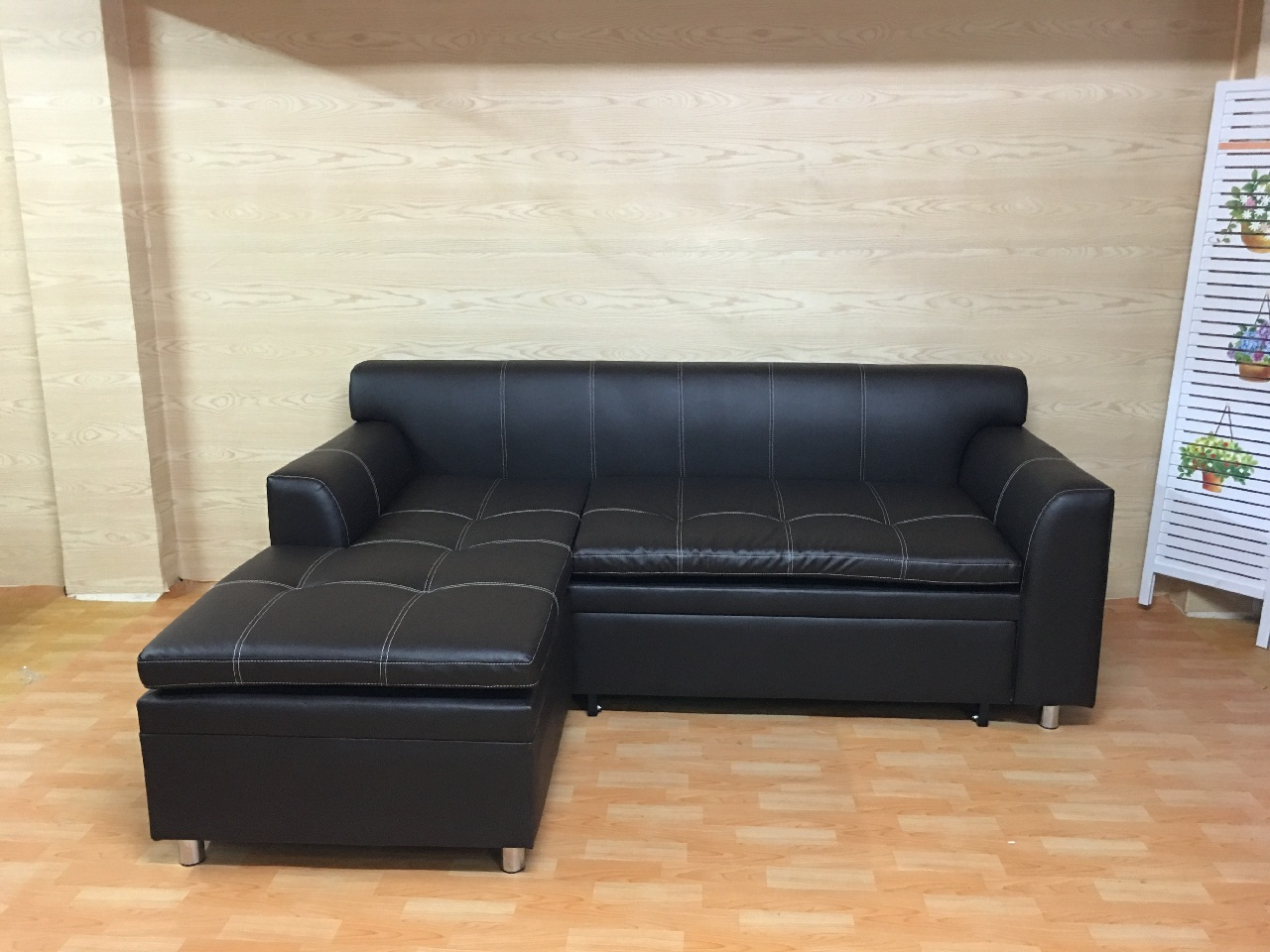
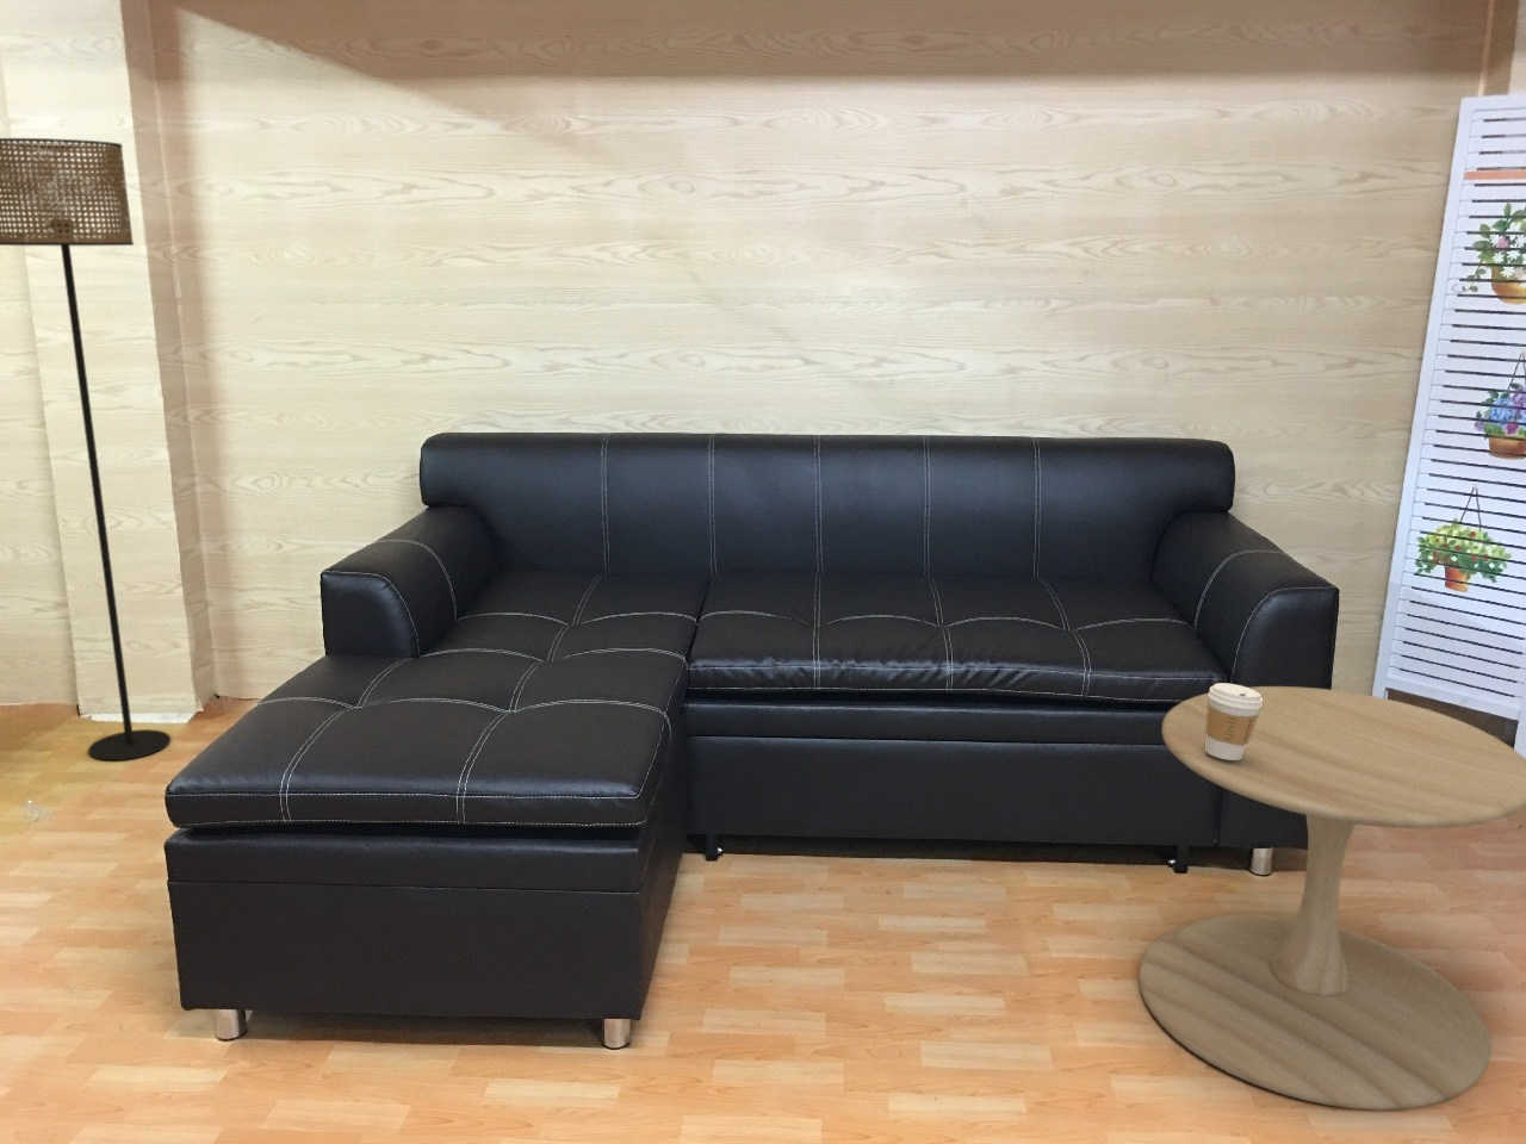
+ coffee cup (1227, 719)
+ floor lamp (93, 463)
+ side table (1322, 877)
